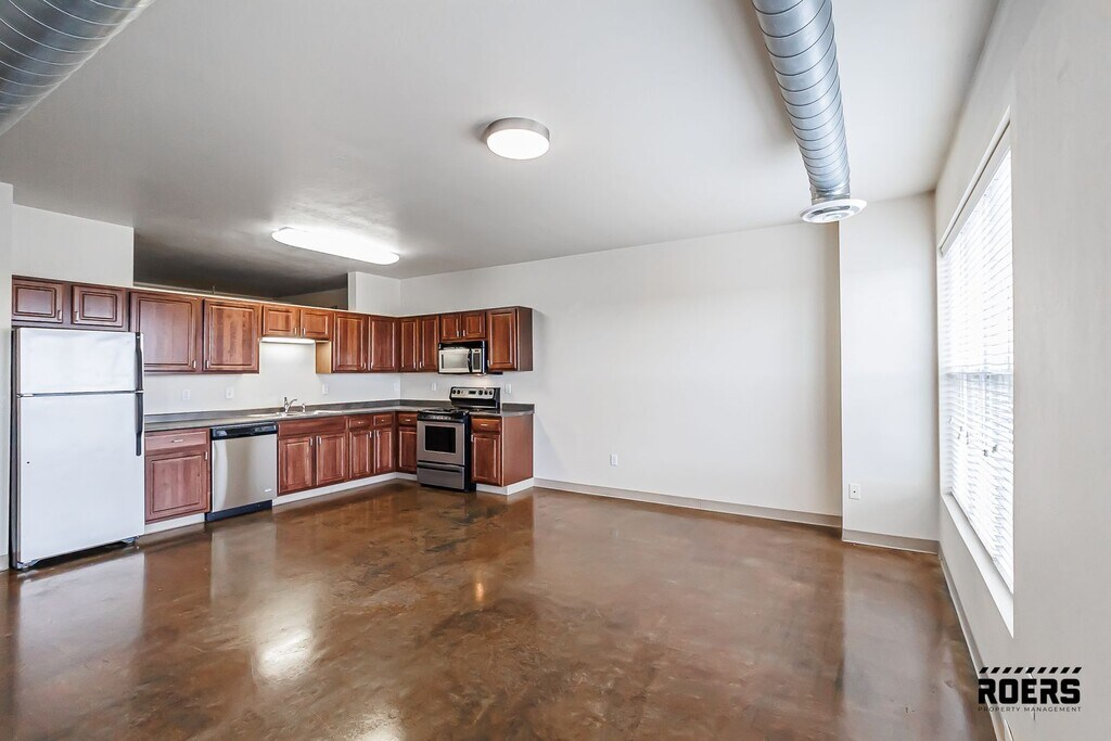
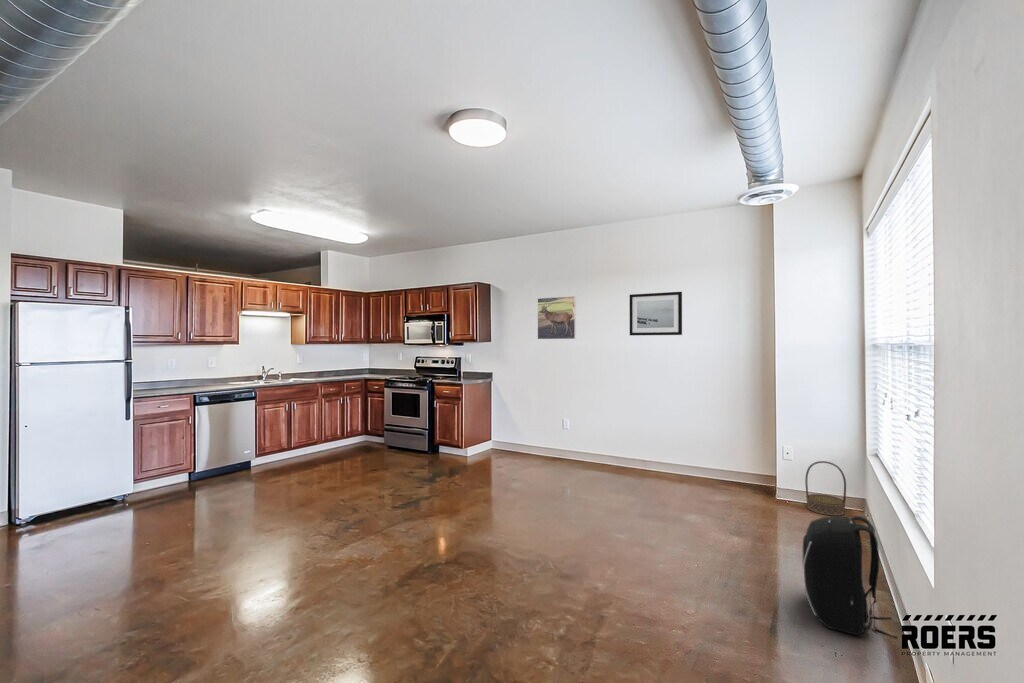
+ backpack (846, 567)
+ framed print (556, 318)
+ wall art (655, 314)
+ basket (821, 494)
